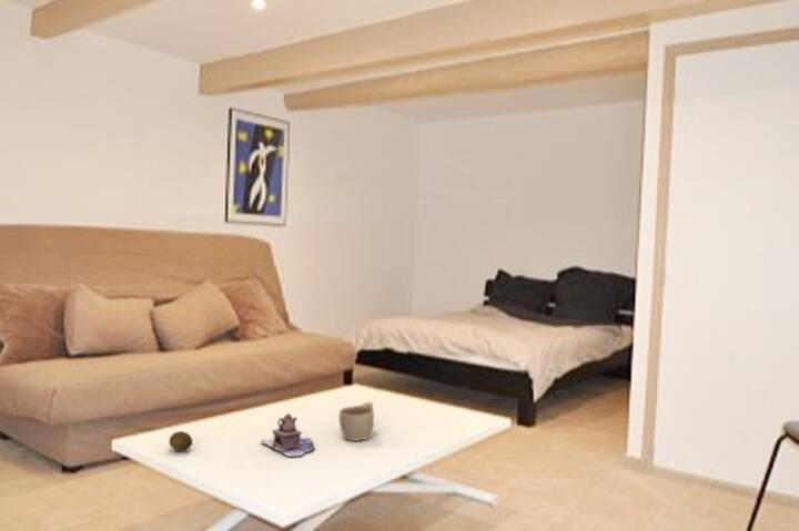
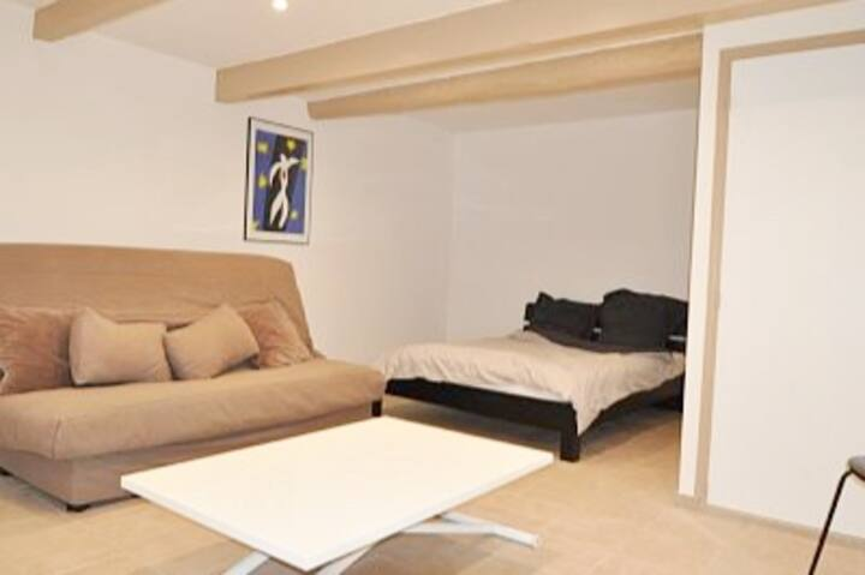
- fruit (180, 441)
- teapot (290, 430)
- cup (361, 421)
